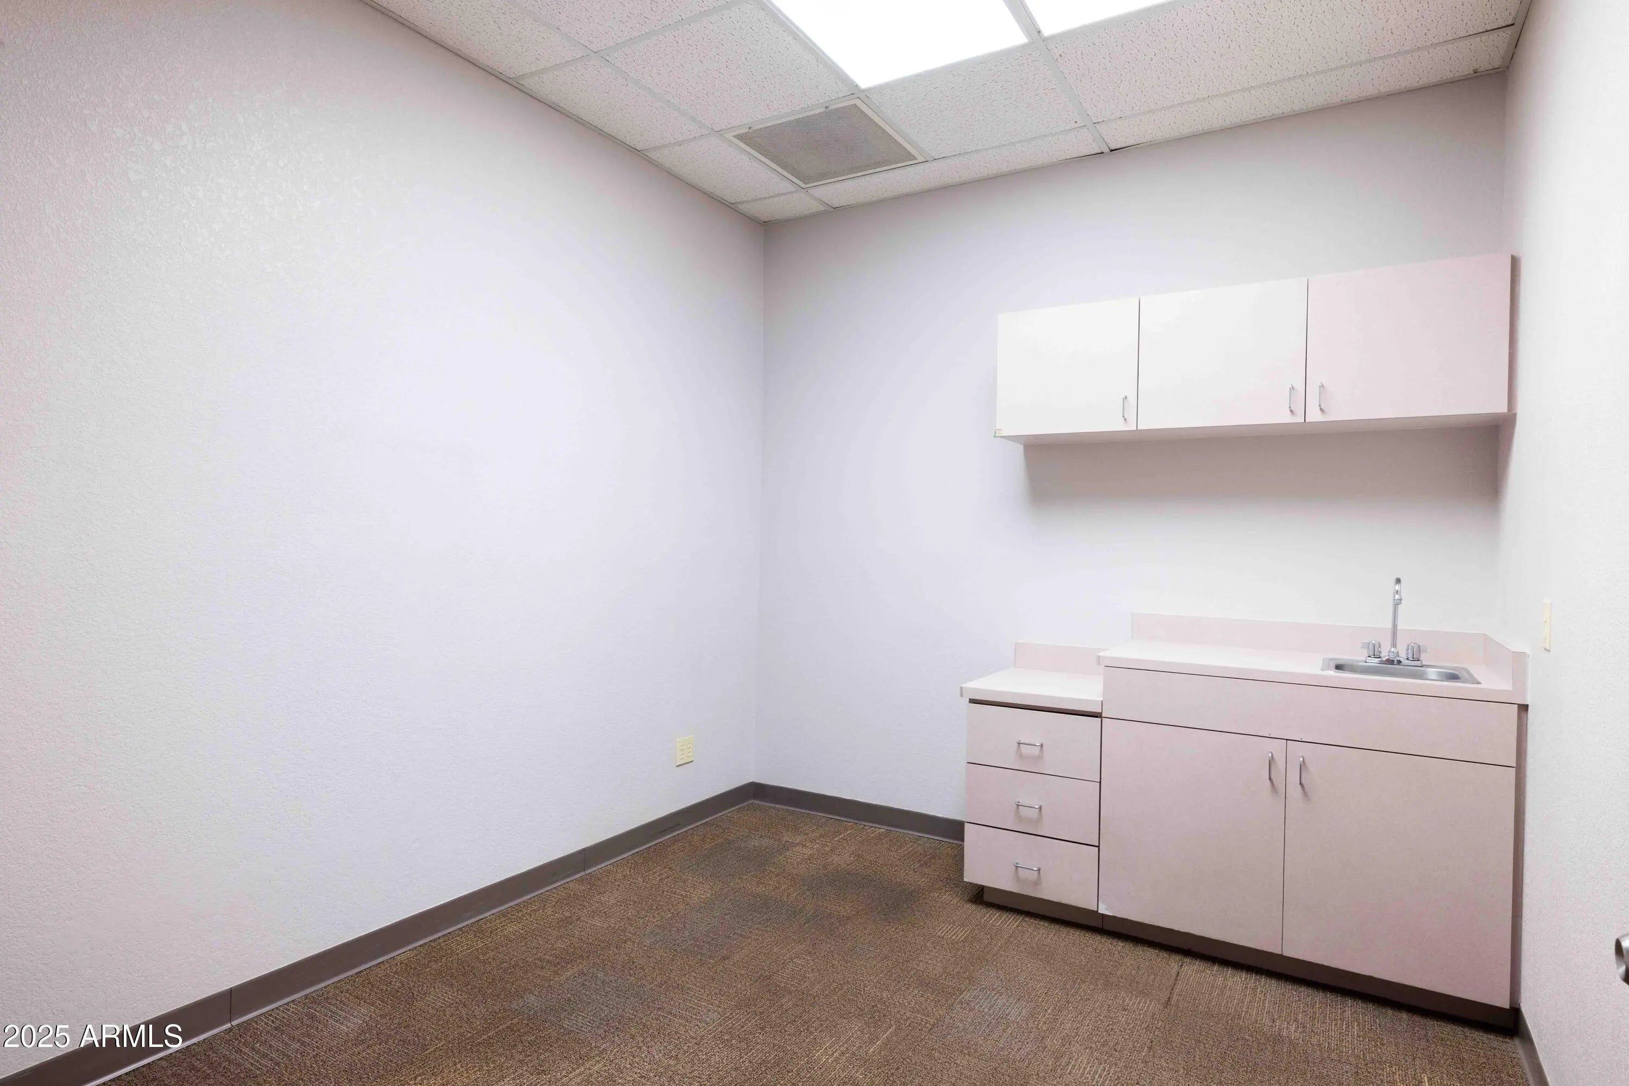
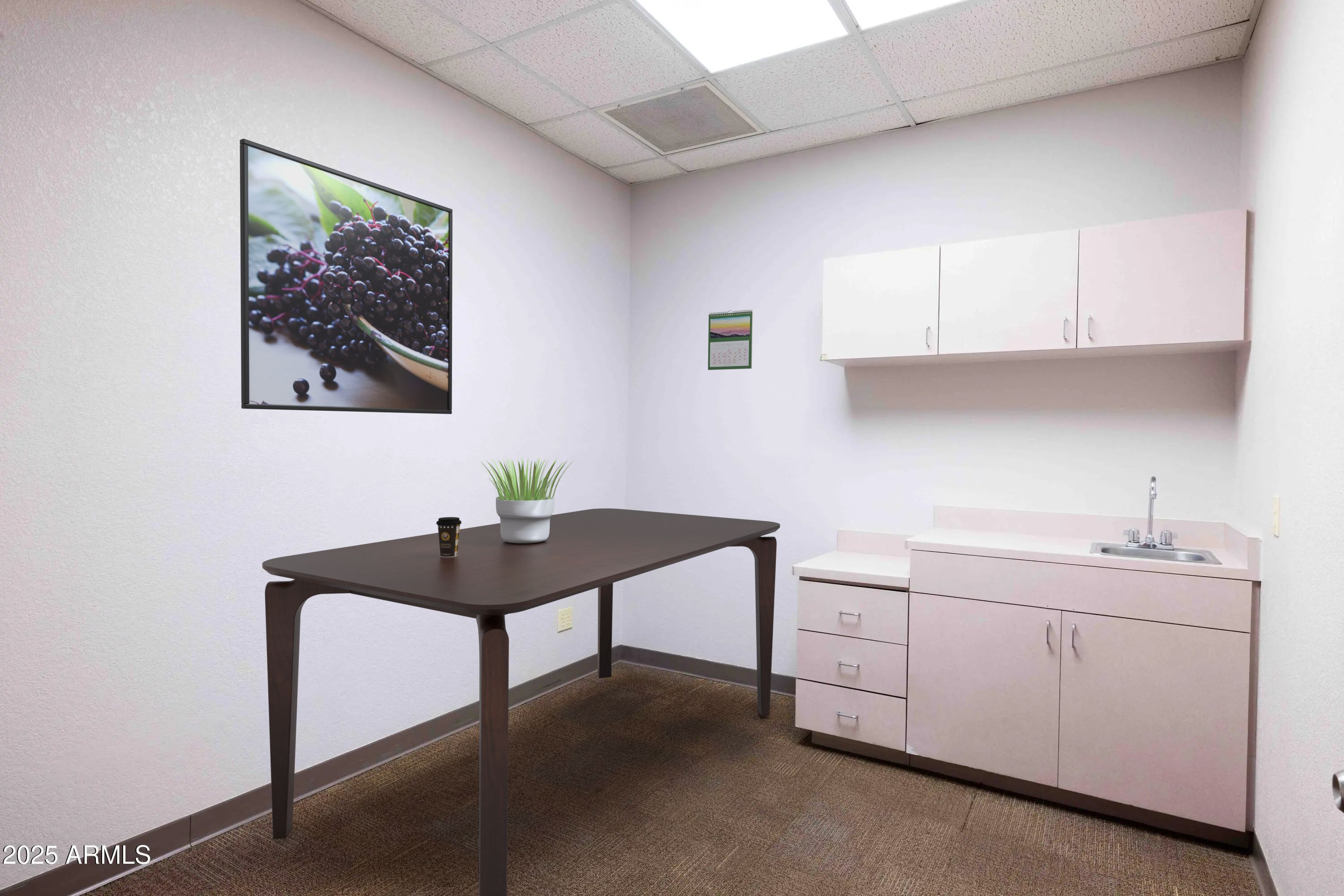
+ calendar (730, 340)
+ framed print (361, 296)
+ dining table (598, 651)
+ potted plant (526, 499)
+ coffee cup (449, 536)
